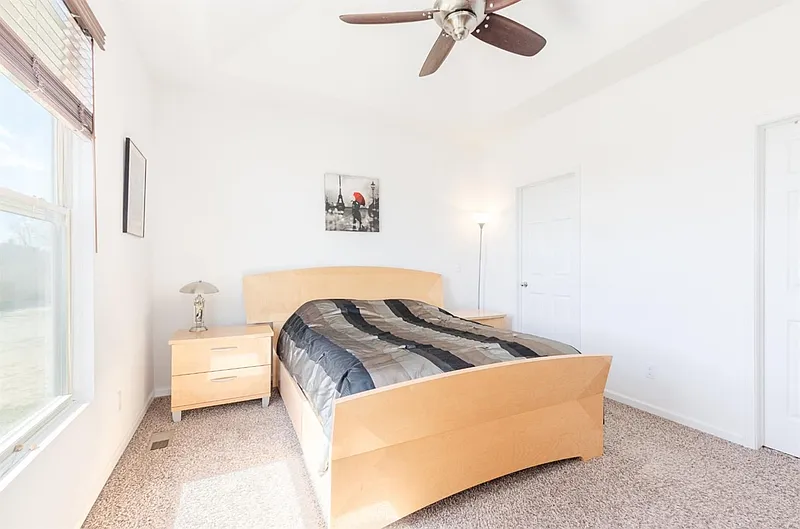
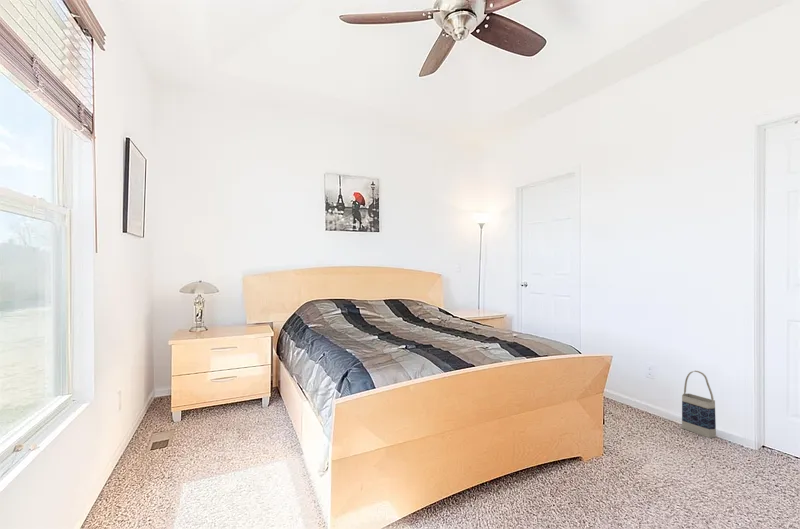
+ bag (698, 401)
